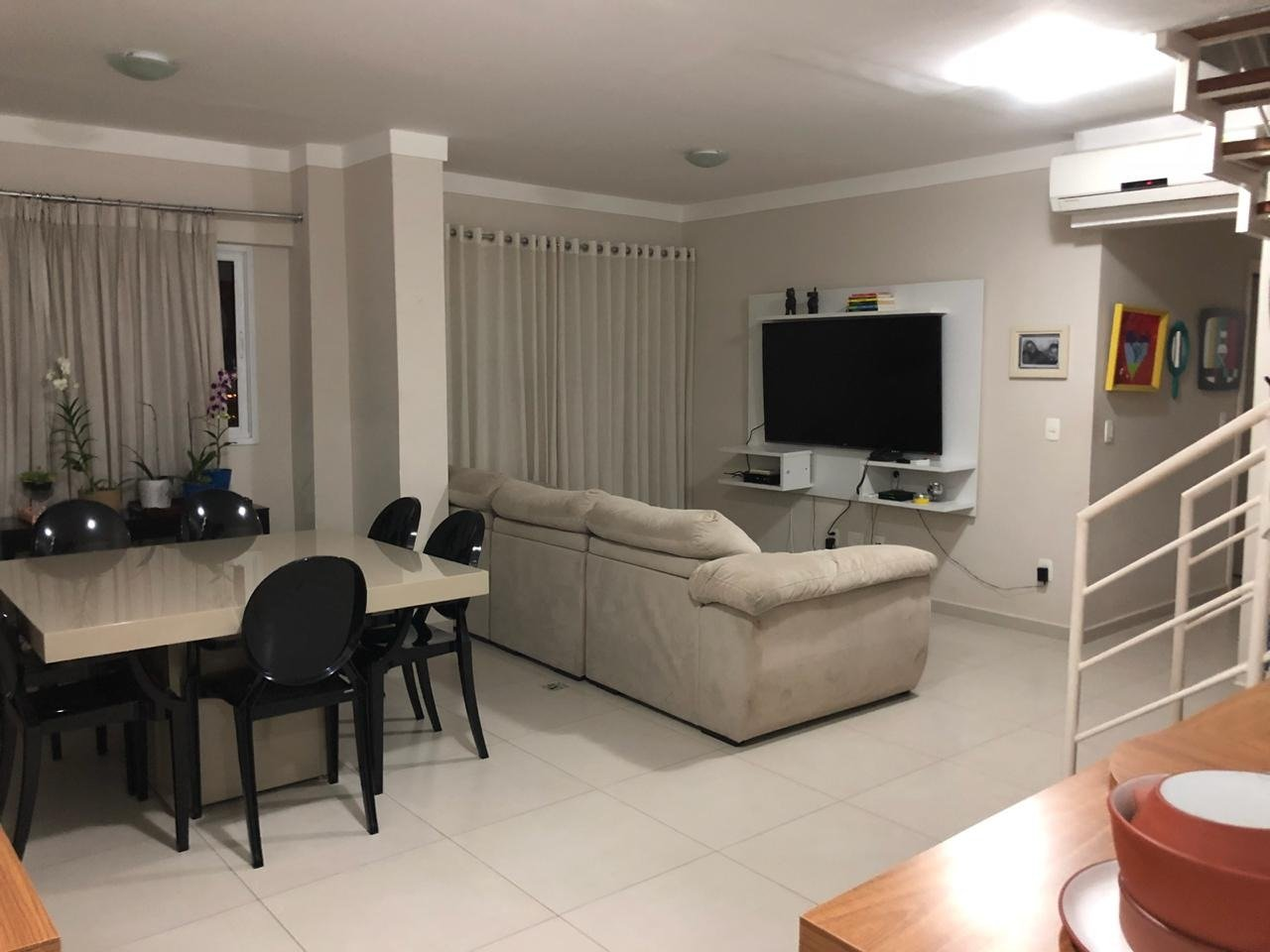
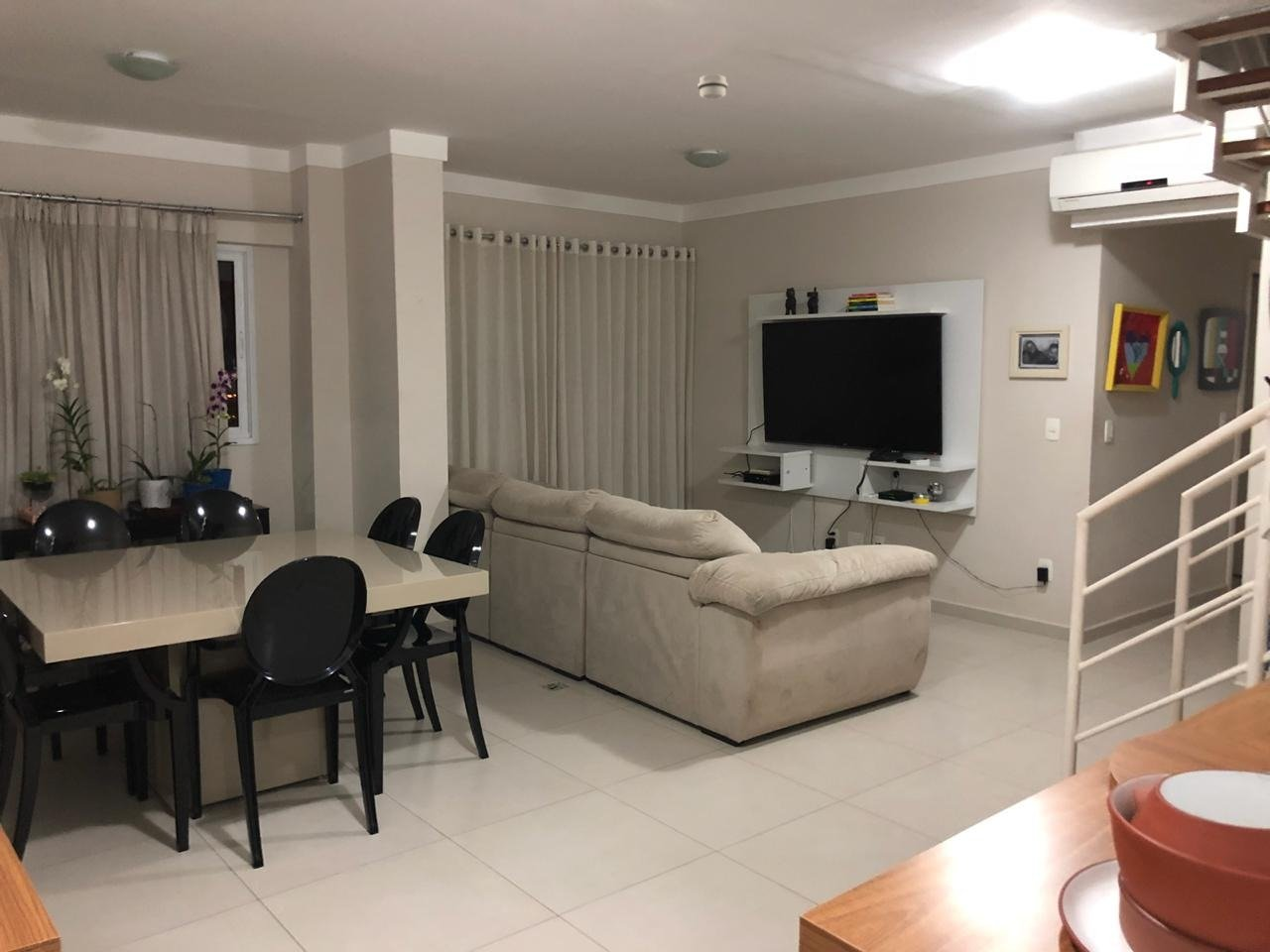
+ smoke detector (712, 87)
